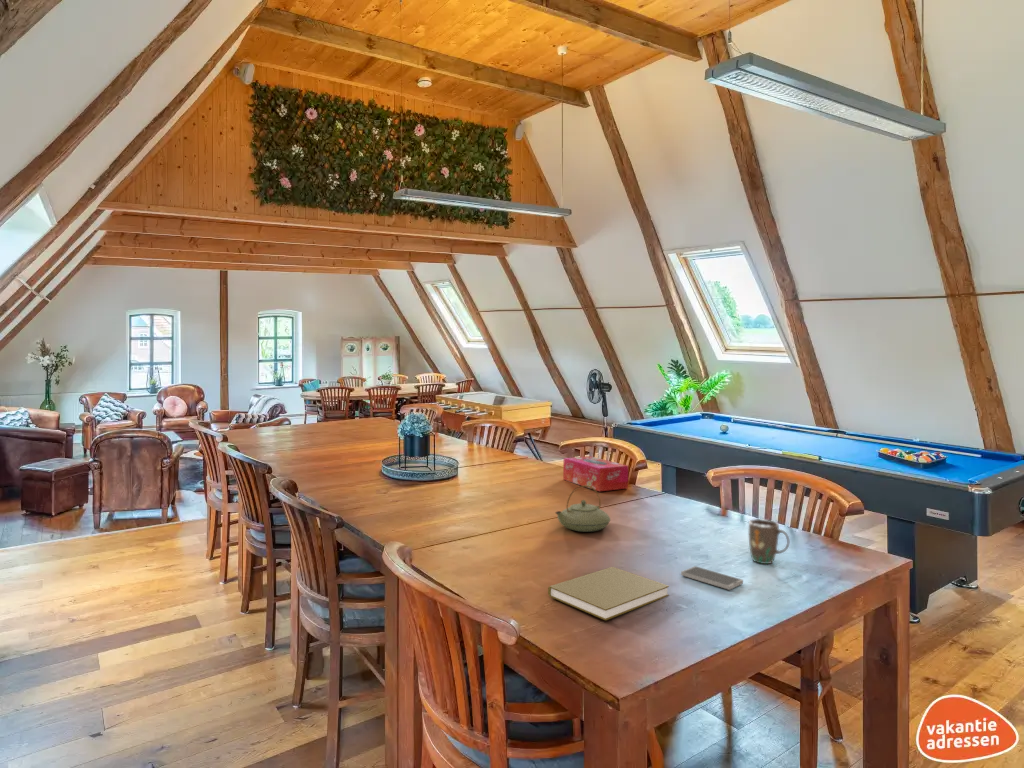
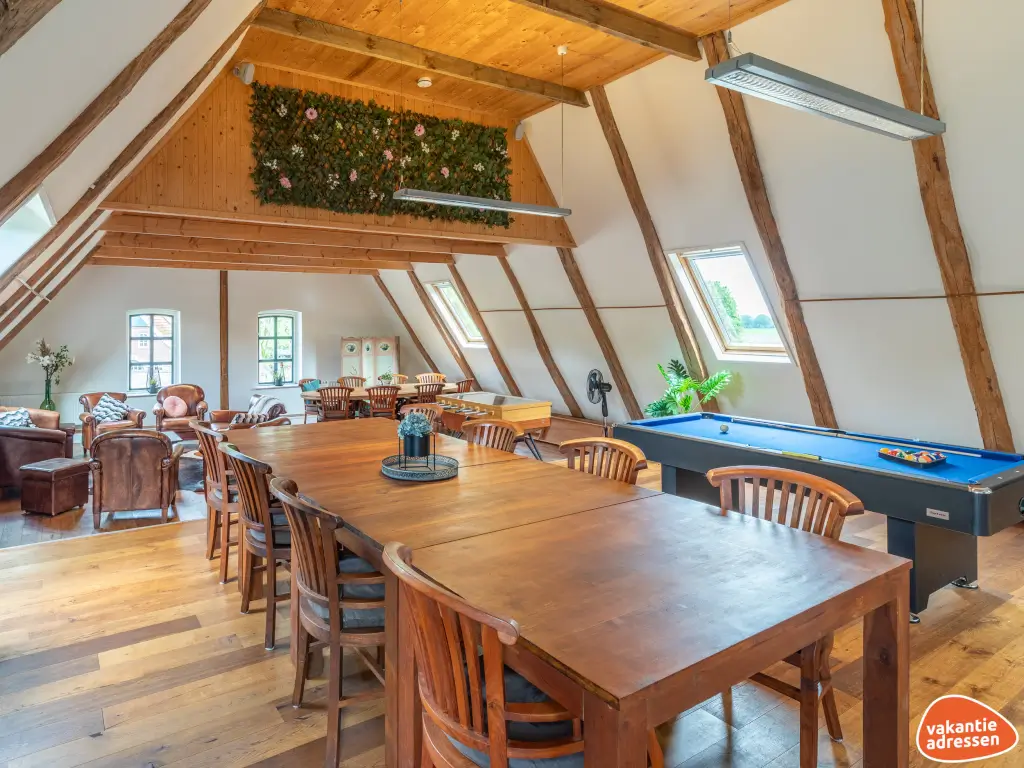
- book (608, 590)
- smartphone (711, 577)
- teapot (580, 507)
- tissue box (594, 472)
- mug (769, 543)
